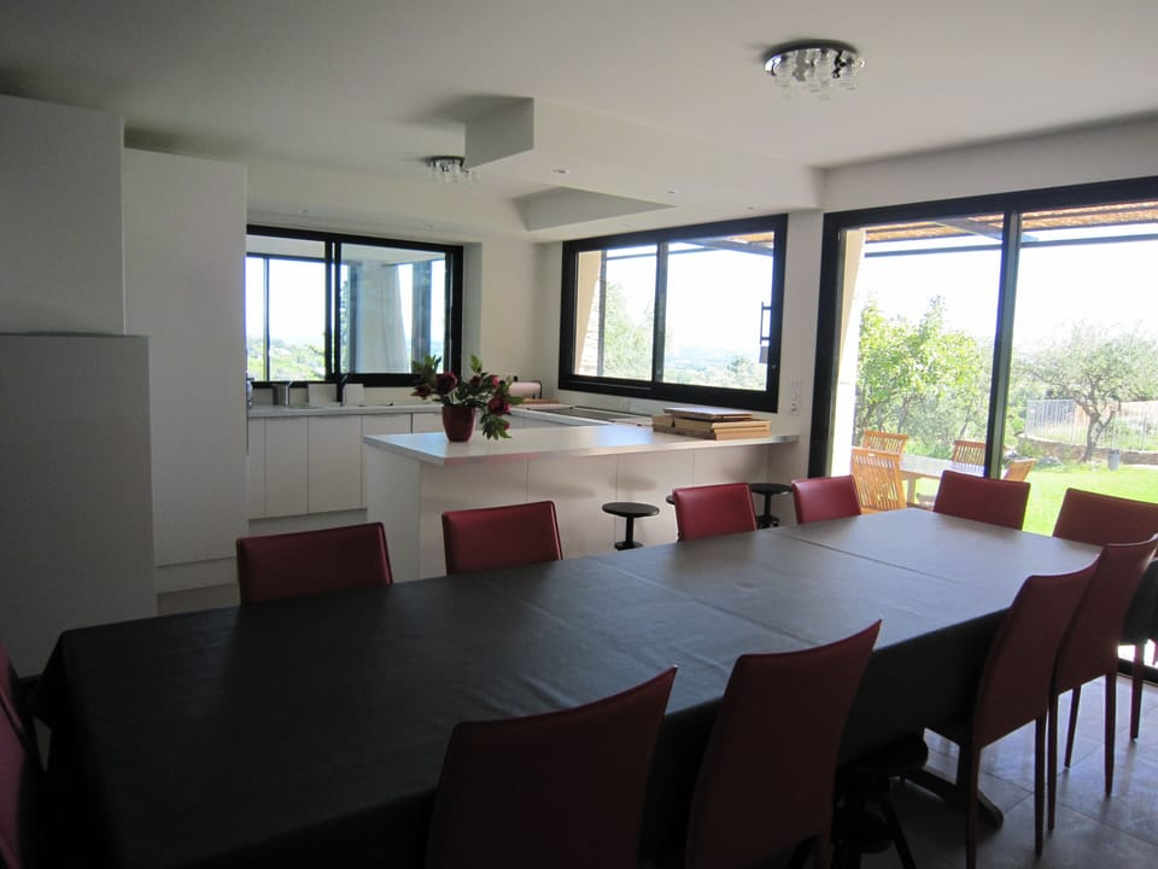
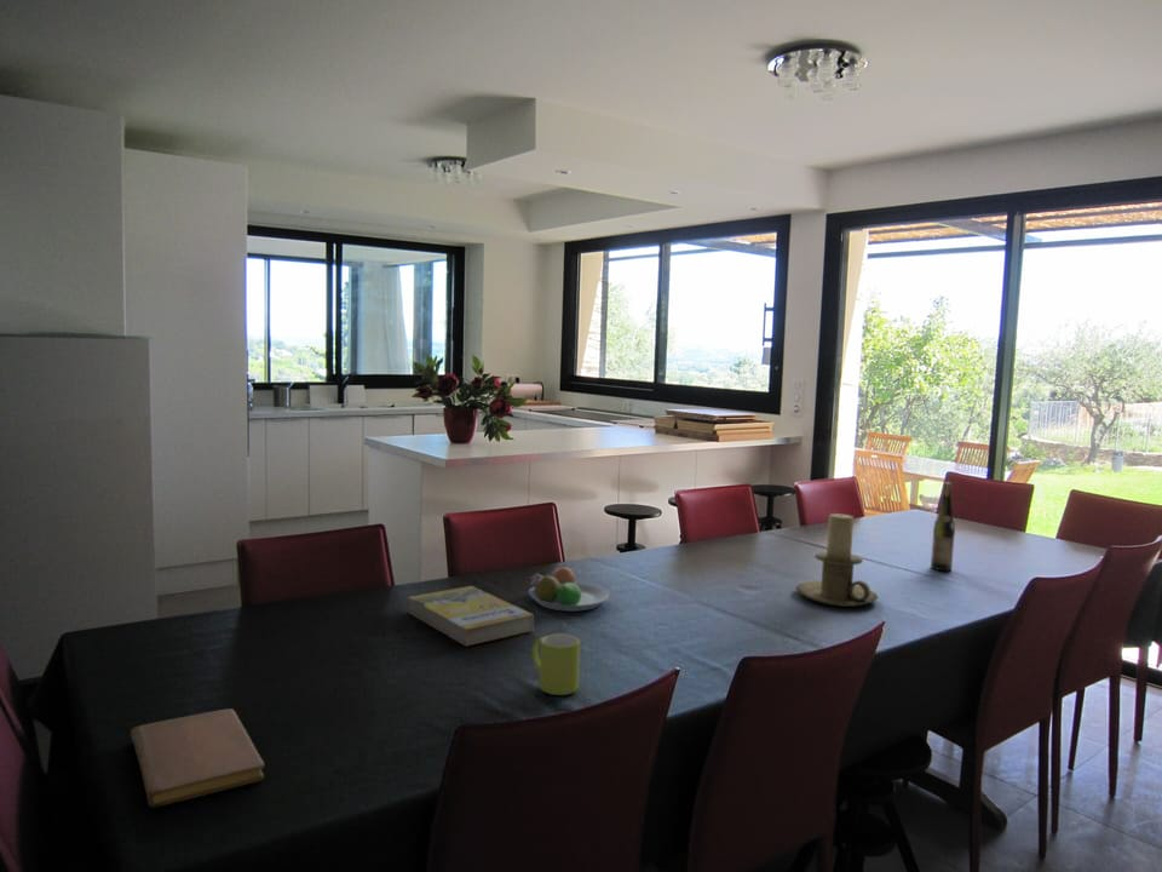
+ mug (553, 661)
+ fruit bowl (566, 585)
+ candle holder (838, 556)
+ notebook (195, 752)
+ book (468, 613)
+ wine bottle (944, 526)
